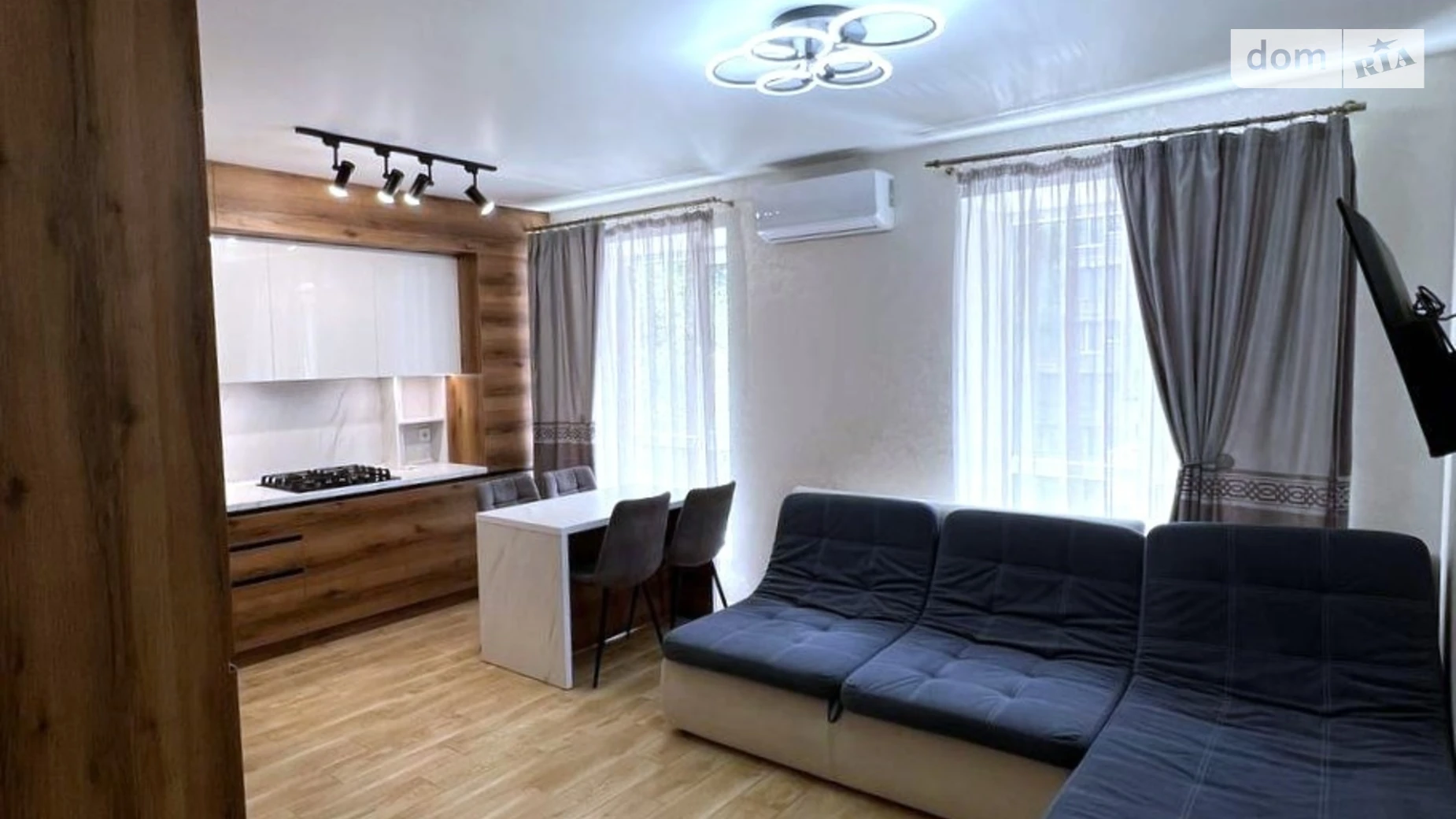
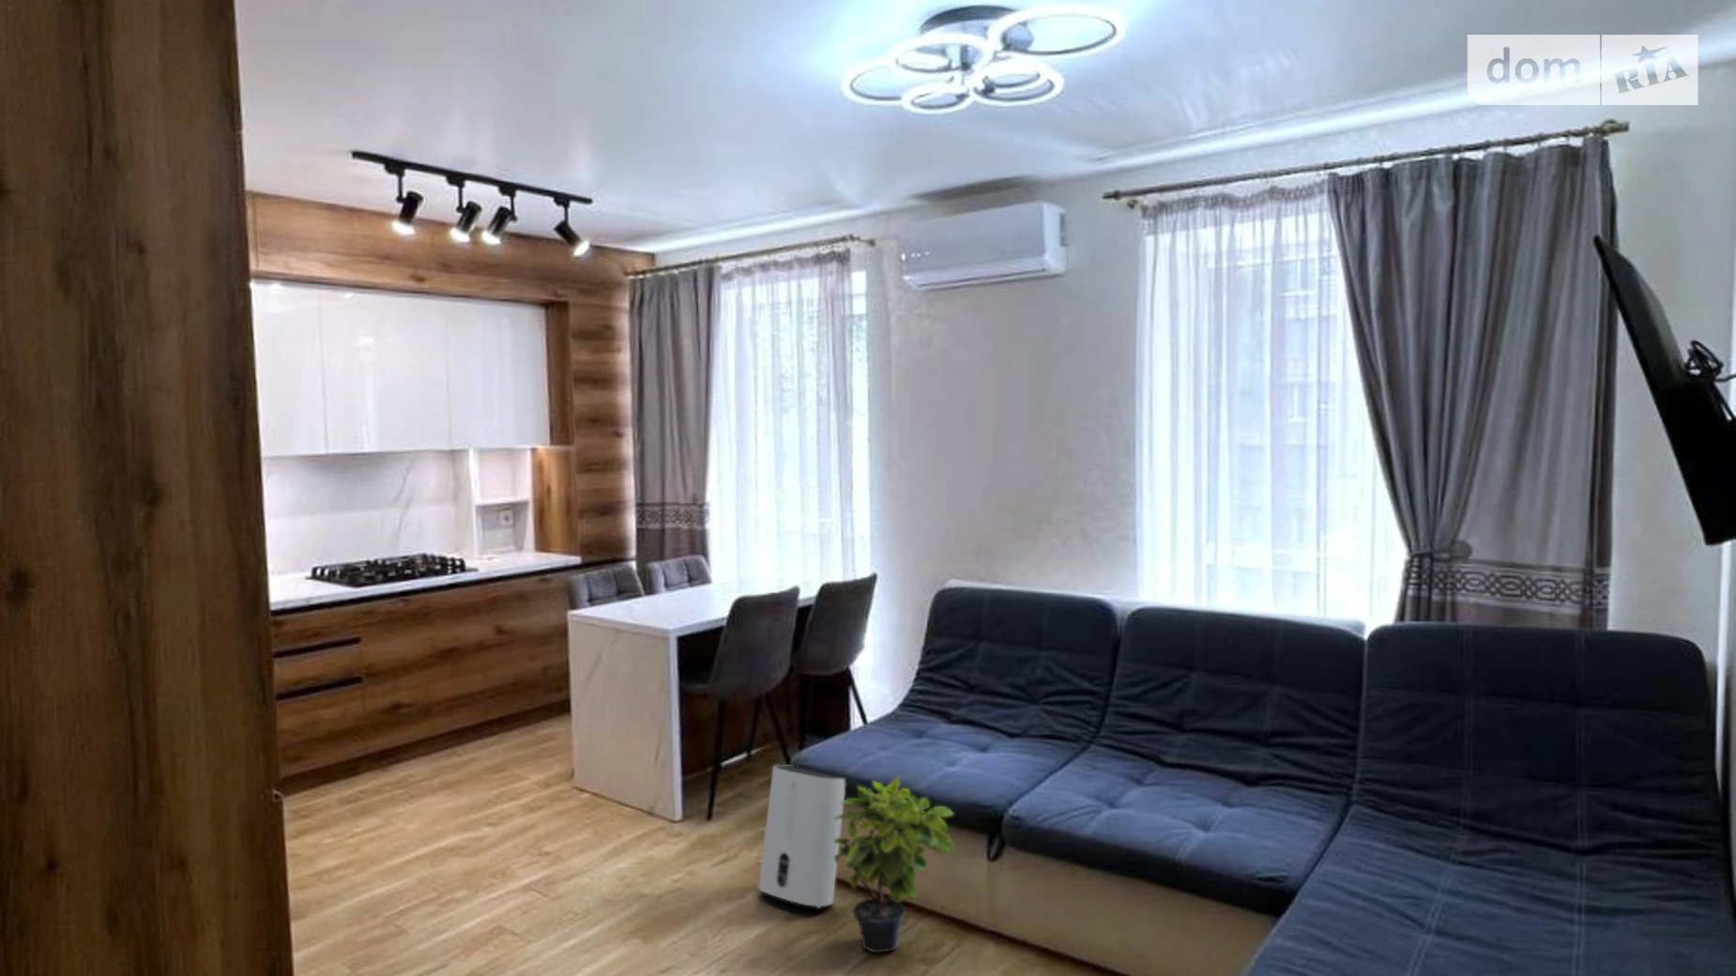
+ potted plant (887, 863)
+ air purifier (802, 833)
